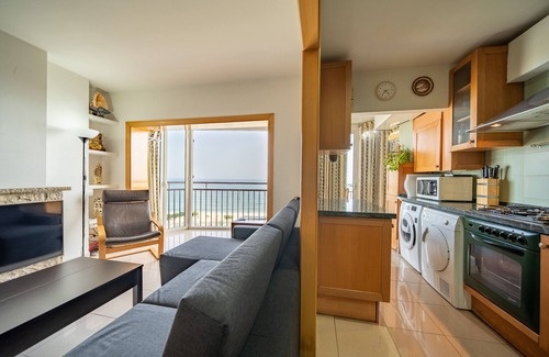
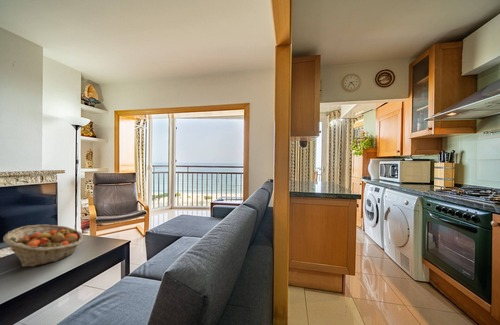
+ fruit basket (47, 241)
